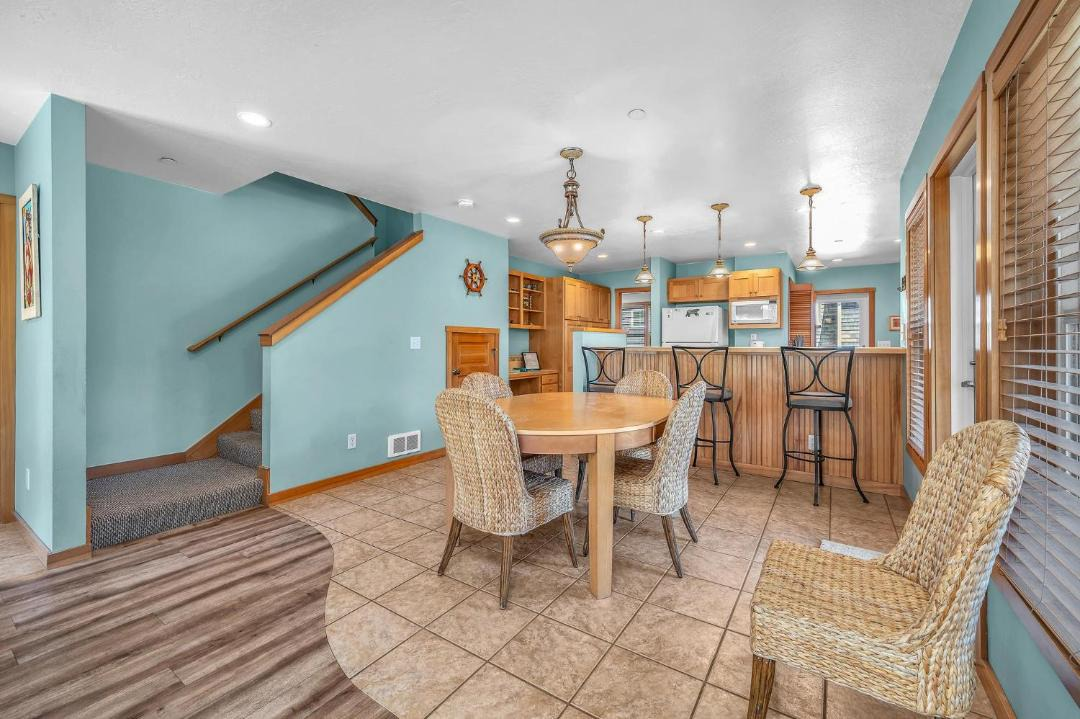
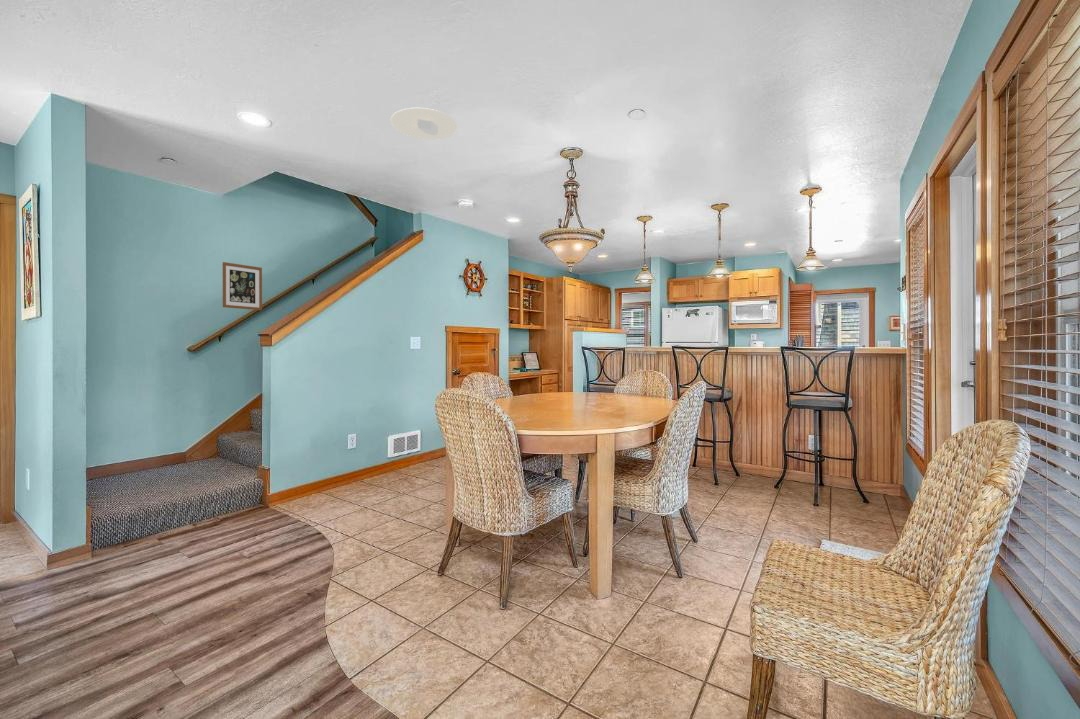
+ wall art (242, 286)
+ recessed light (424, 121)
